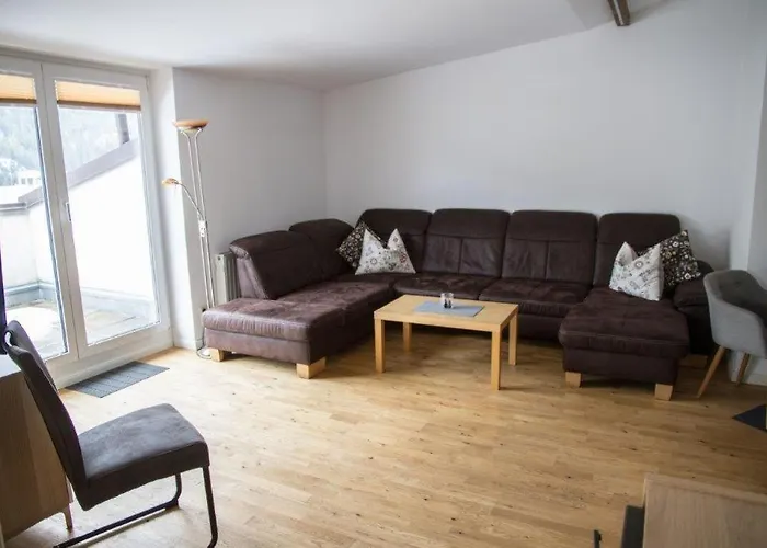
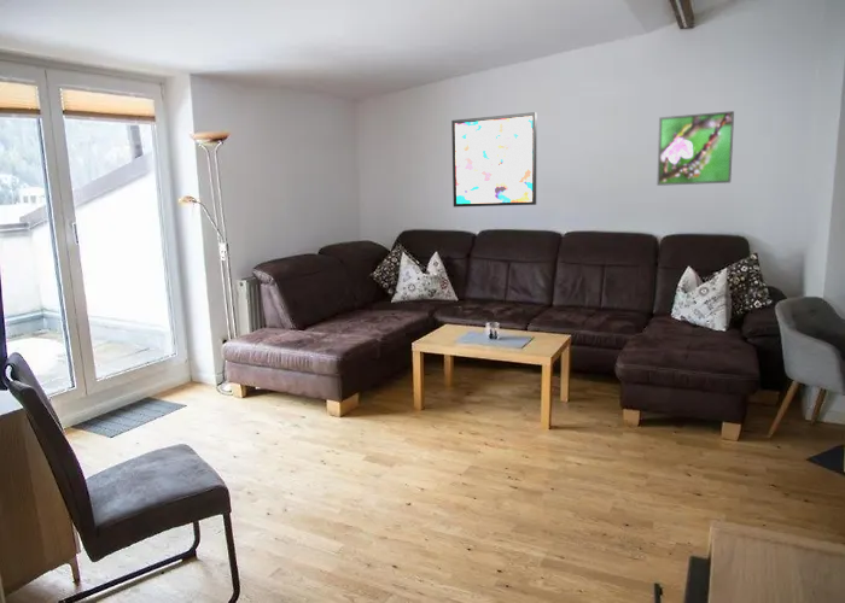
+ wall art (493, 162)
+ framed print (694, 150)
